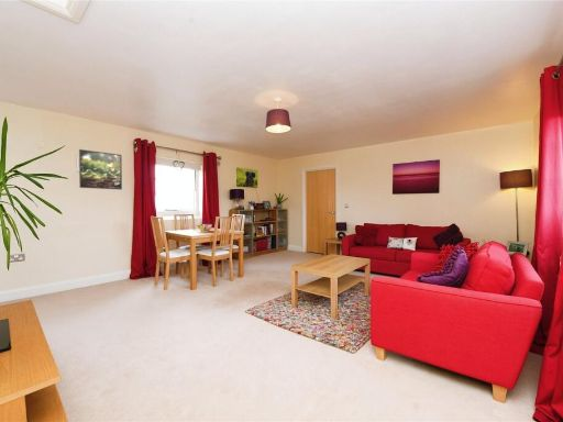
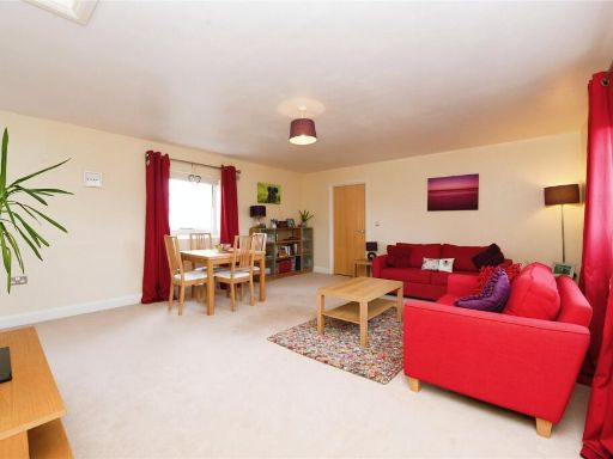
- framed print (101, 170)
